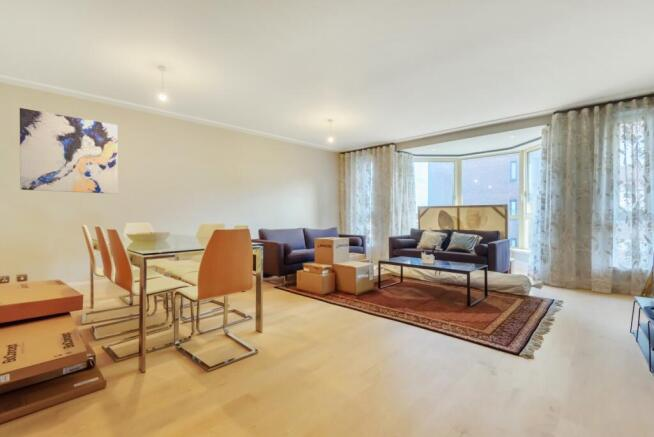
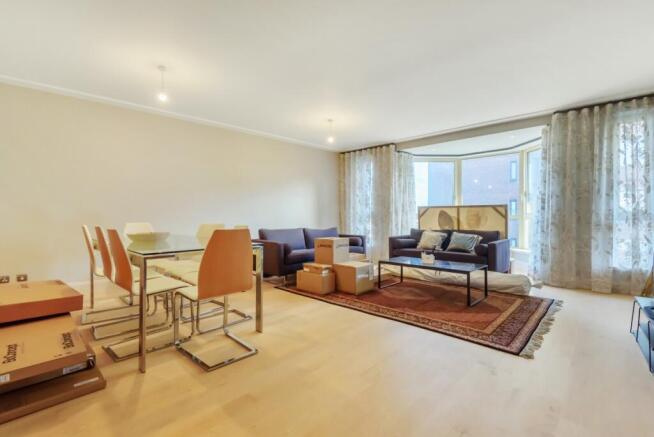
- wall art (72, 154)
